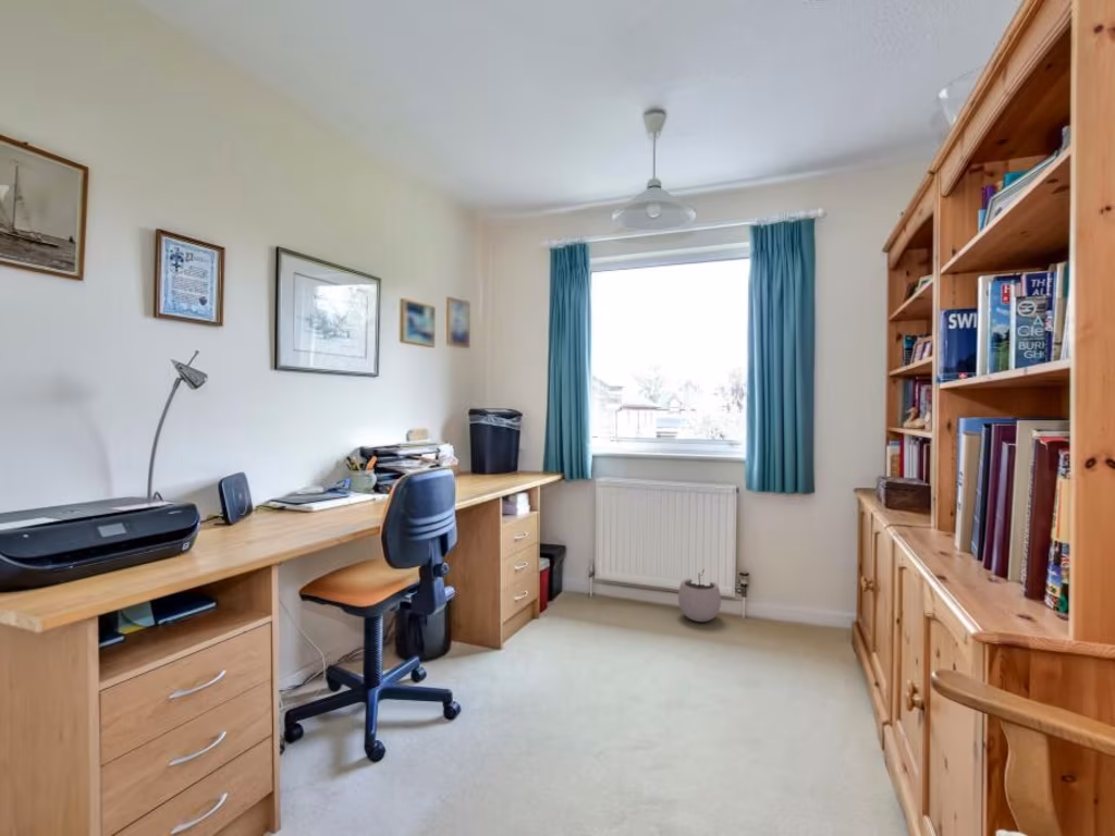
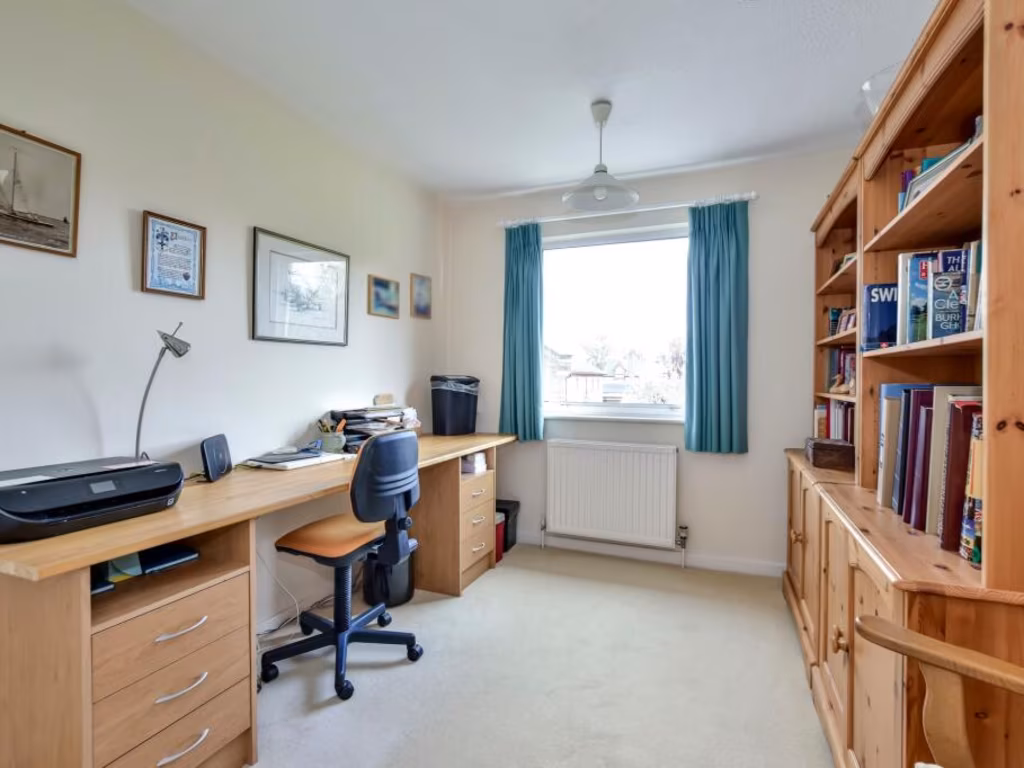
- plant pot (699, 593)
